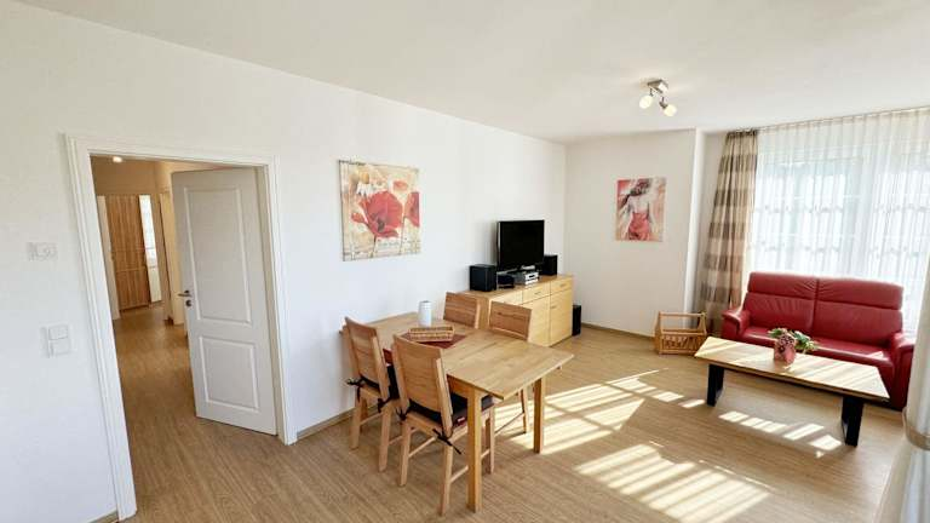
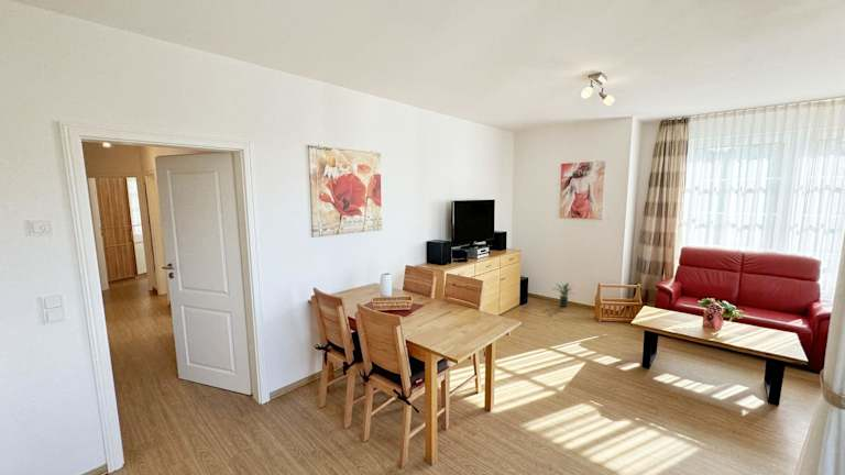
+ potted plant (563, 295)
